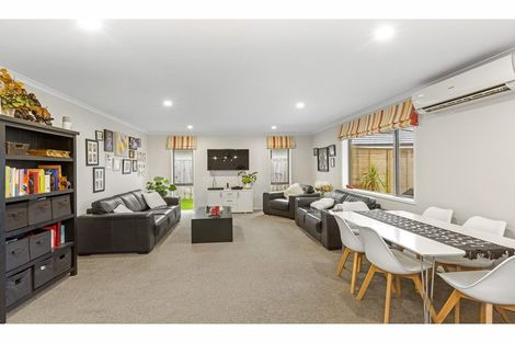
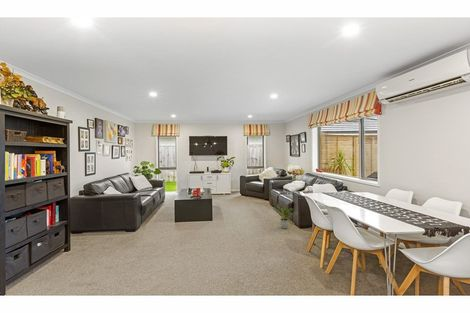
+ potted plant (283, 216)
